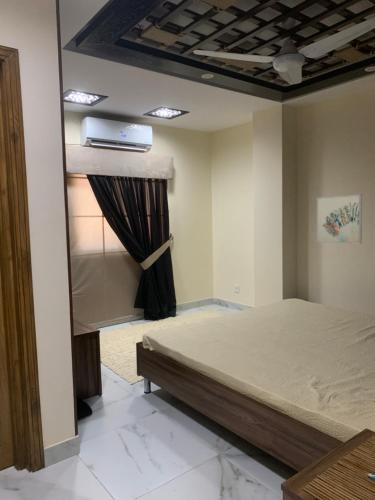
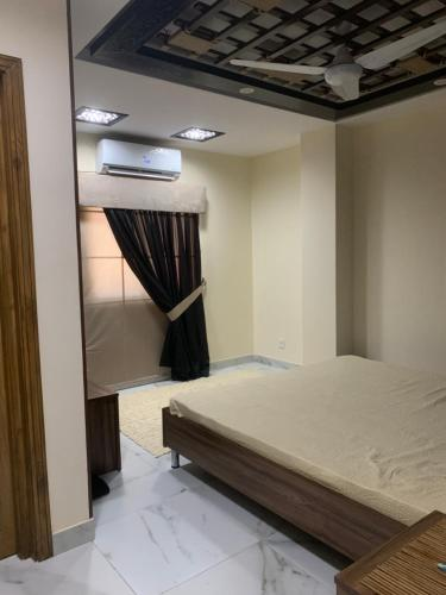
- wall art (338, 219)
